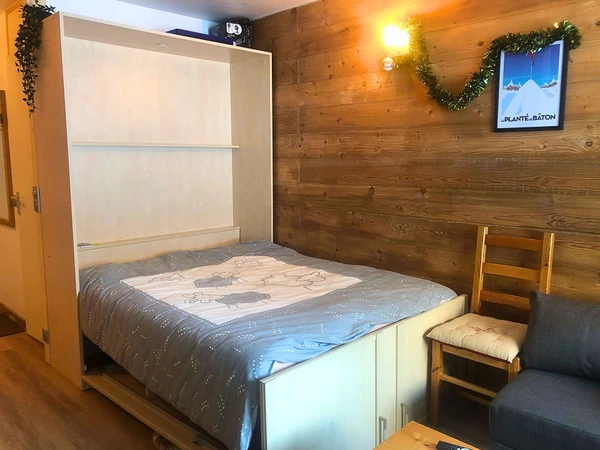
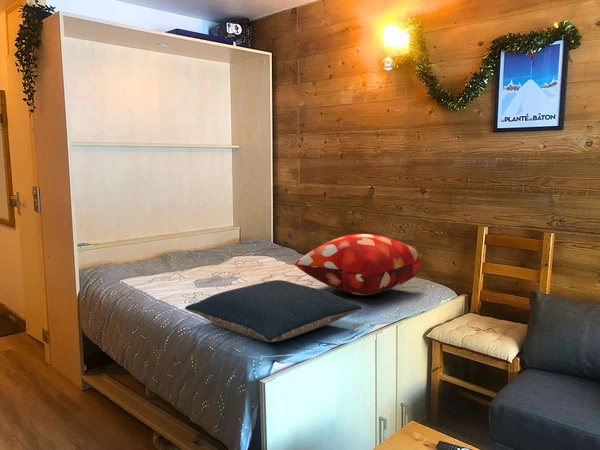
+ decorative pillow (359, 262)
+ pillow (274, 308)
